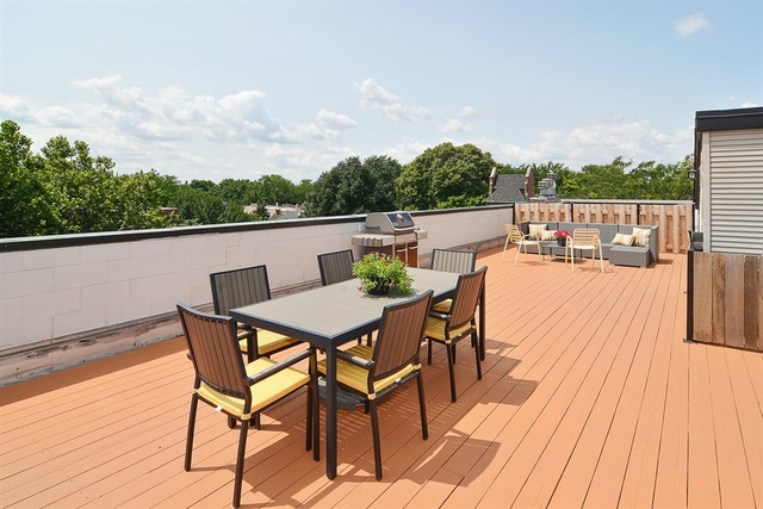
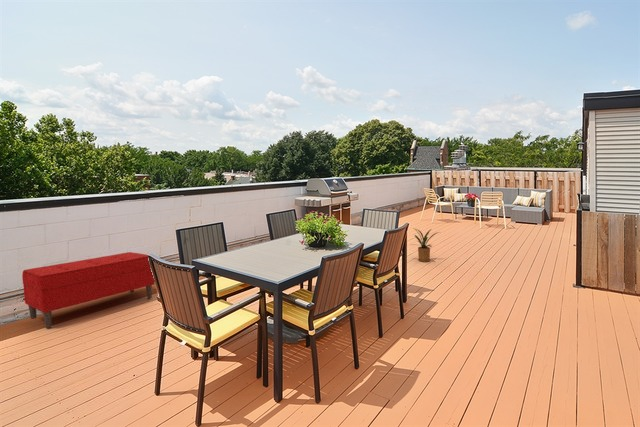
+ house plant (424, 244)
+ bench (94, 284)
